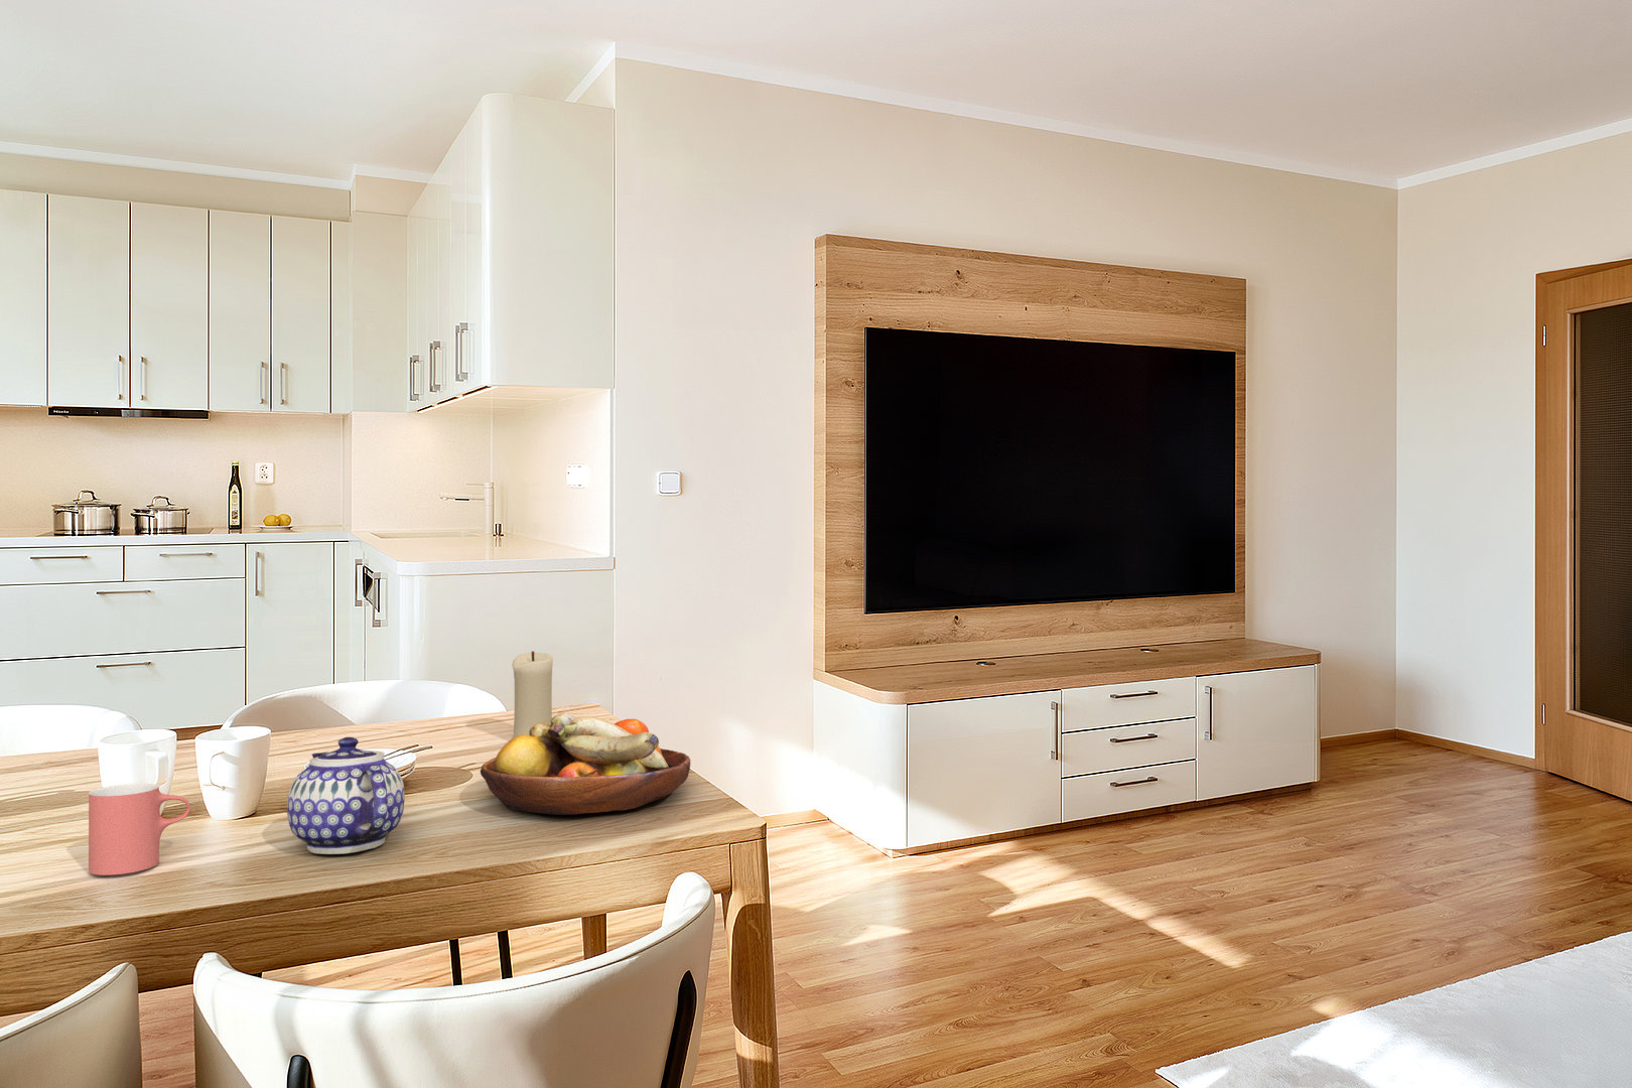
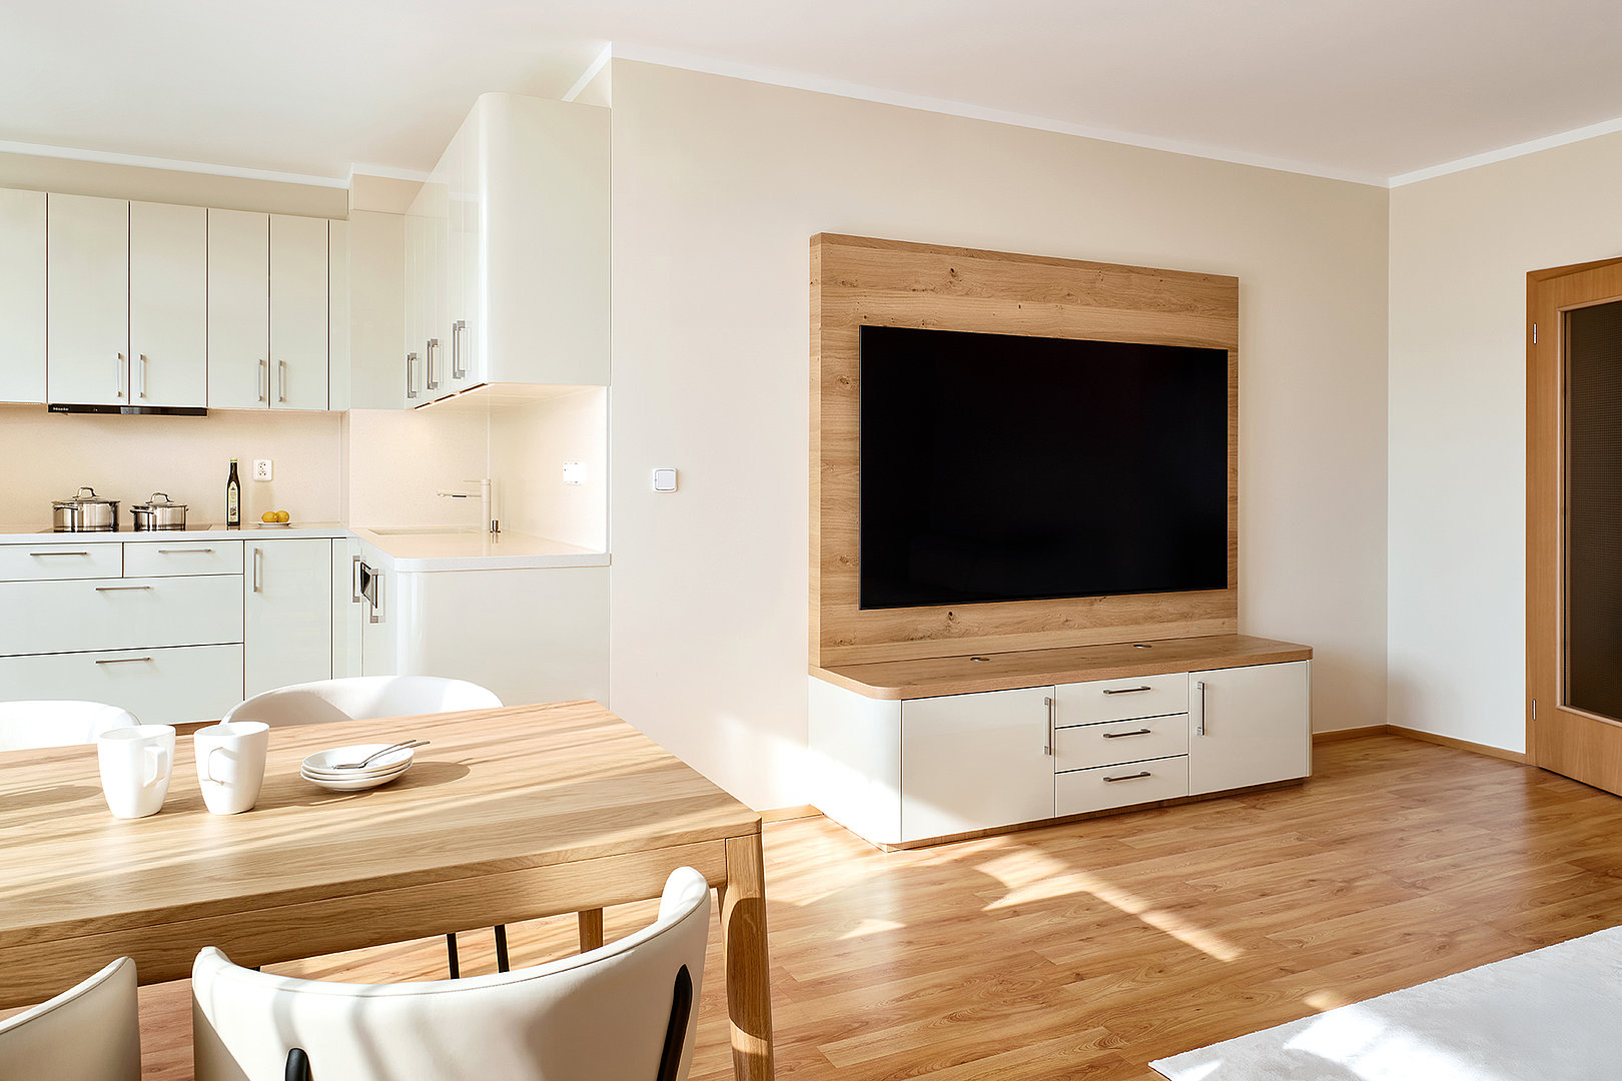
- cup (140, 824)
- teapot (346, 790)
- candle (531, 695)
- fruit bowl (589, 753)
